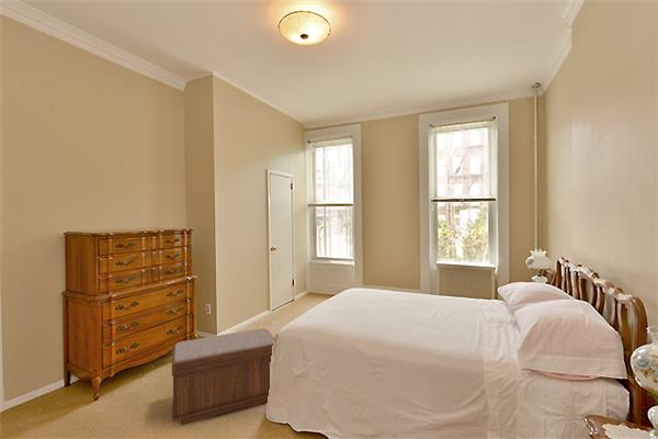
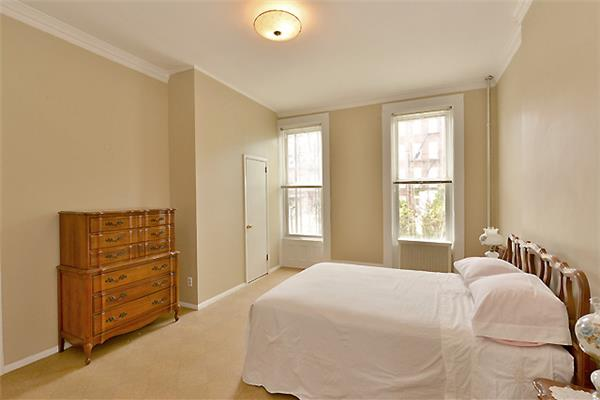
- bench (226, 370)
